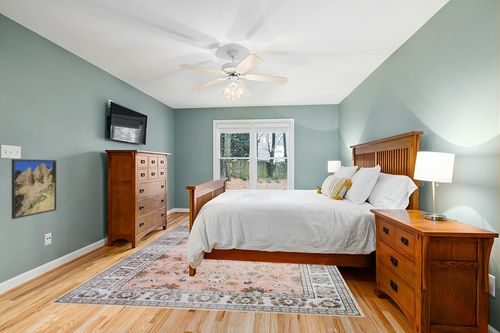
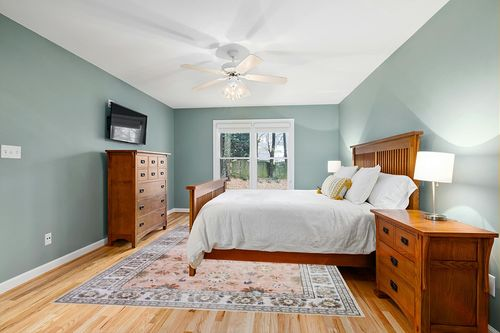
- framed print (35, 186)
